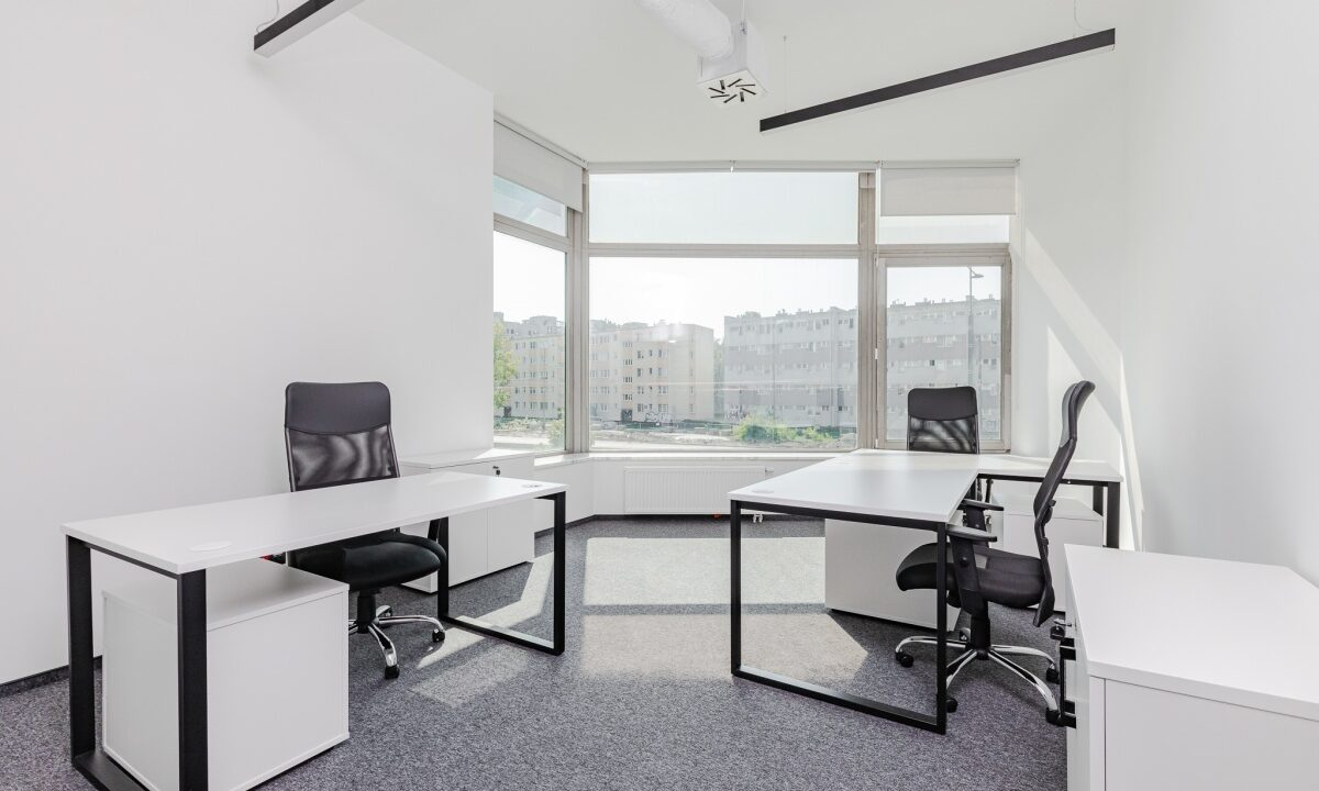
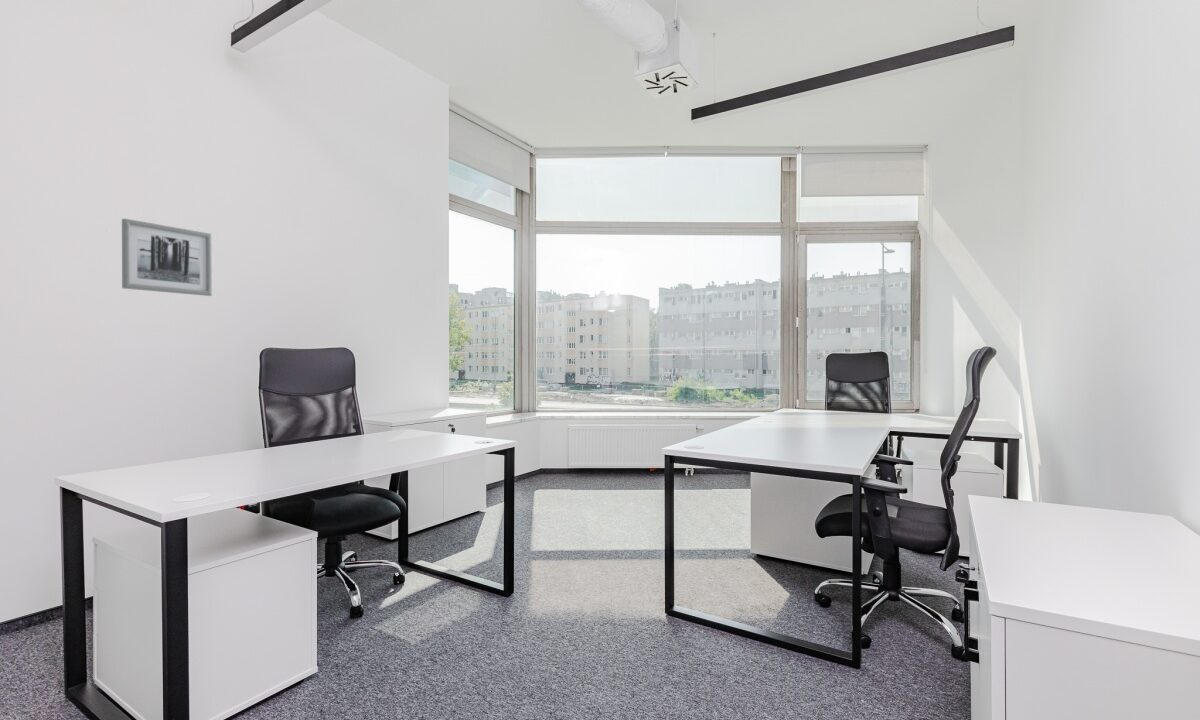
+ wall art (169, 259)
